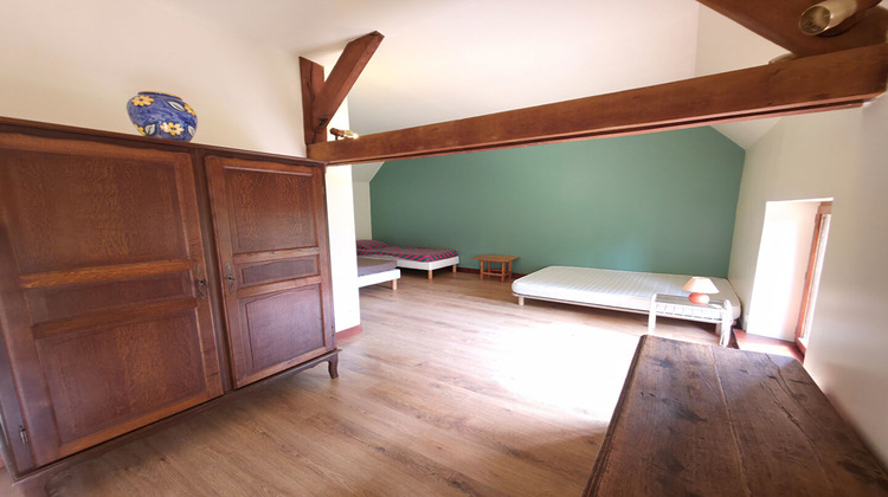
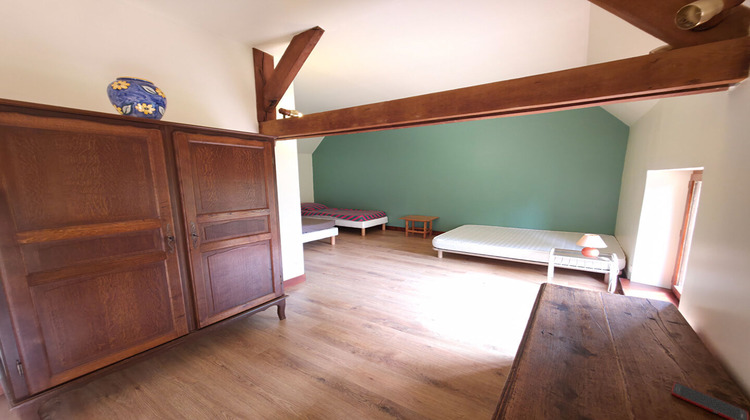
+ cell phone (707, 402)
